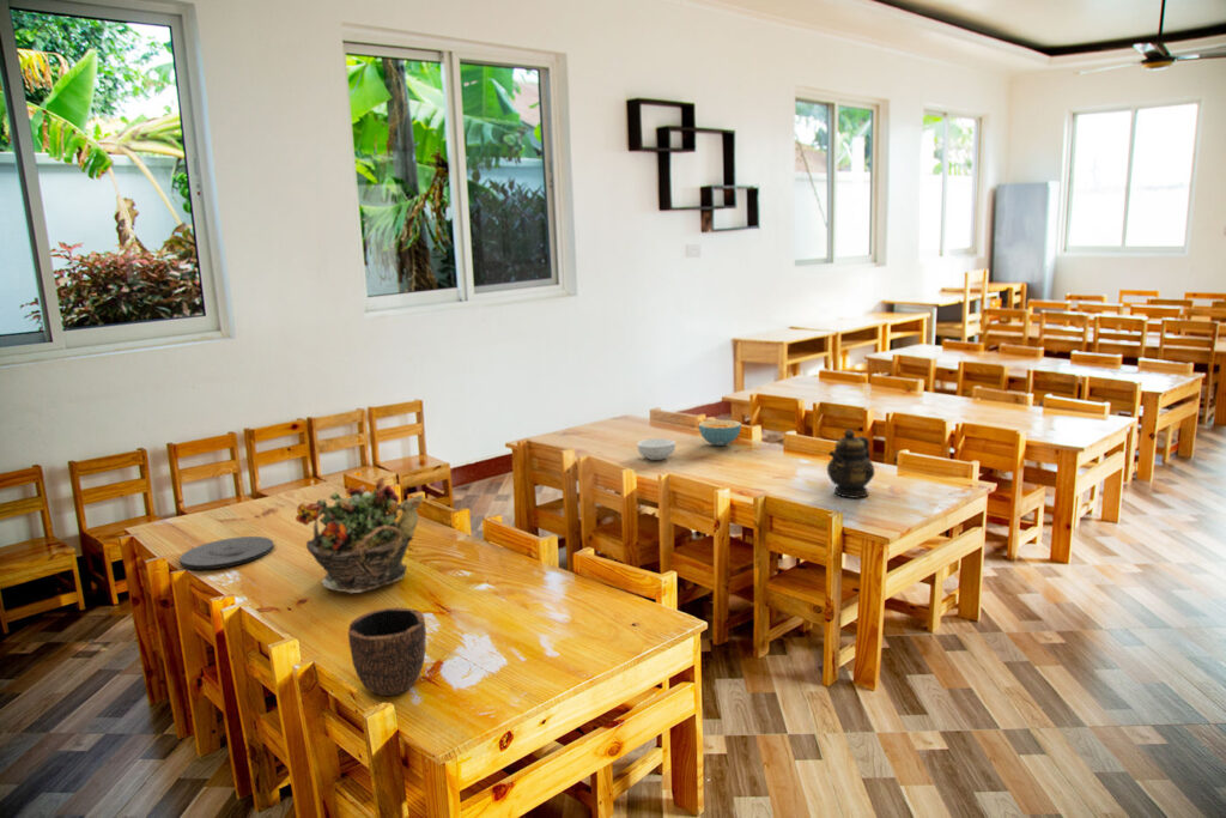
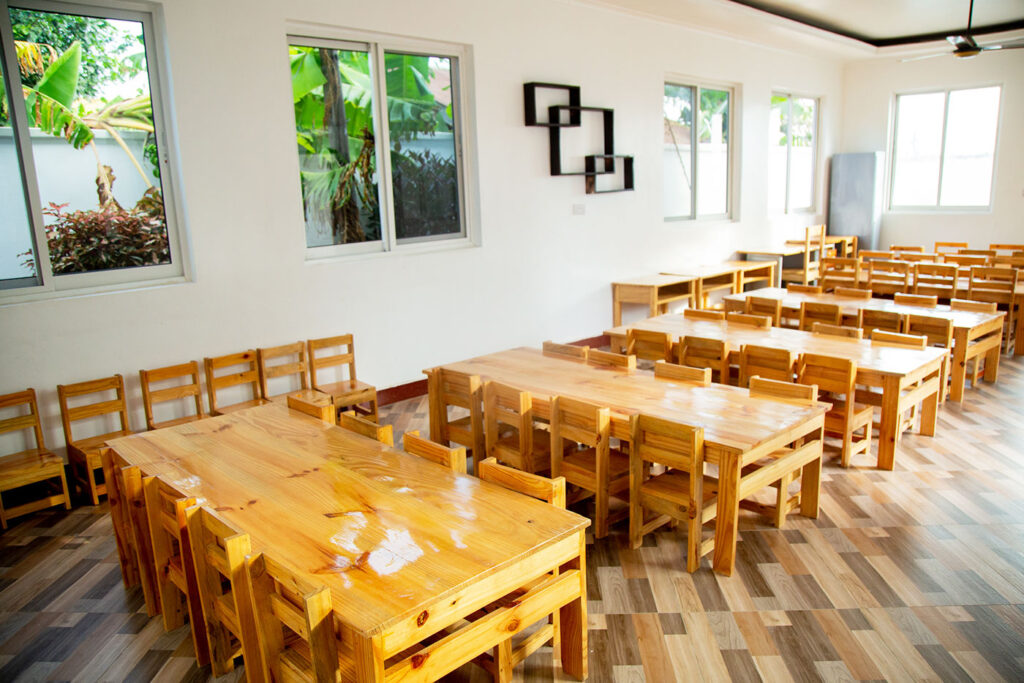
- cereal bowl (720, 434)
- plate (227, 549)
- cereal bowl (656, 449)
- potted plant (363, 533)
- teapot (850, 461)
- bowl (389, 654)
